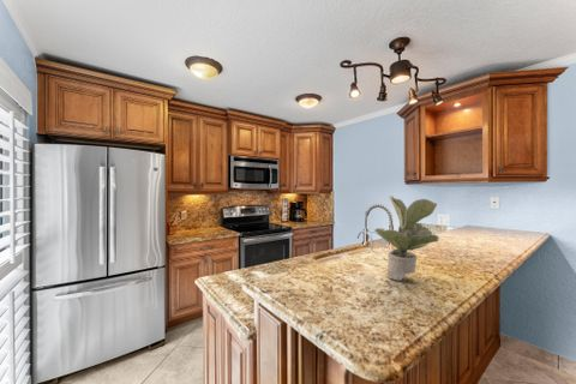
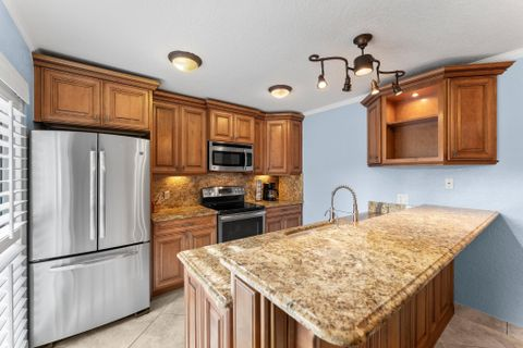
- potted plant (409, 238)
